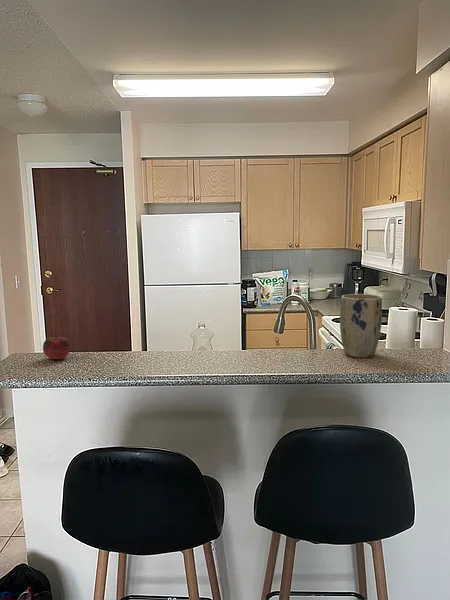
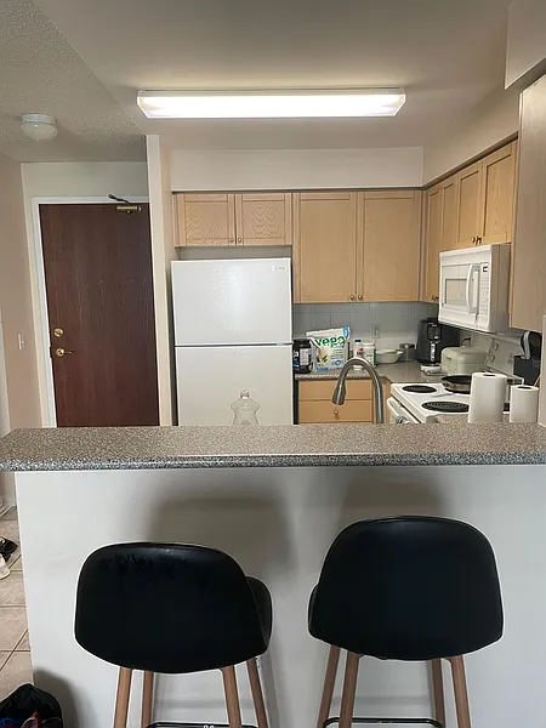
- plant pot (360, 325)
- fruit (56, 346)
